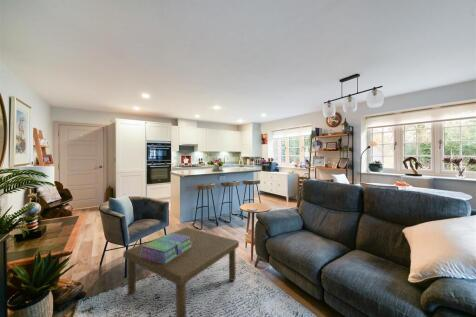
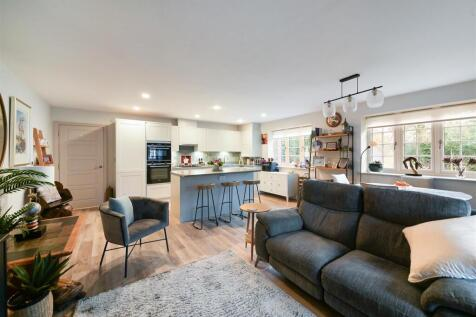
- coffee table (184, 265)
- stack of books (167, 246)
